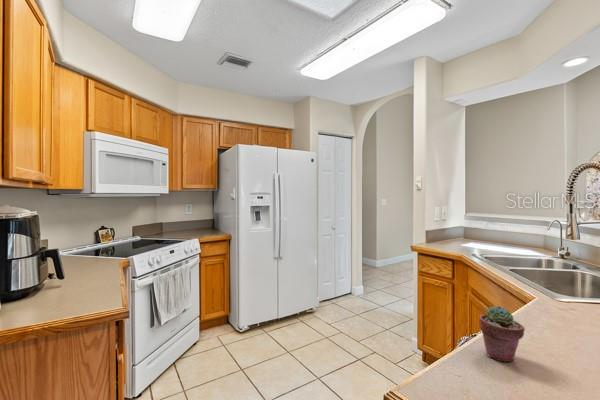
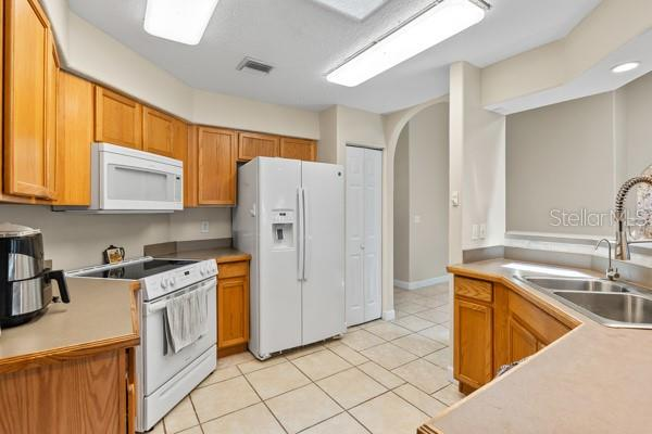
- potted succulent (500, 331)
